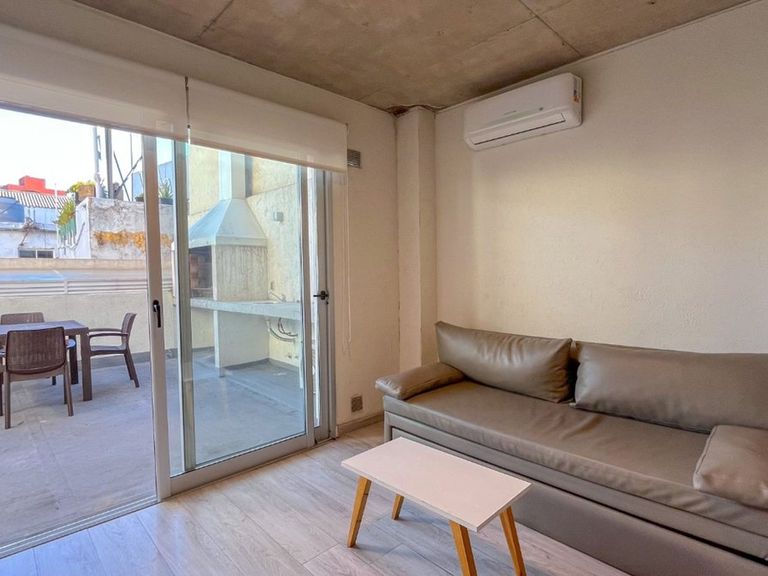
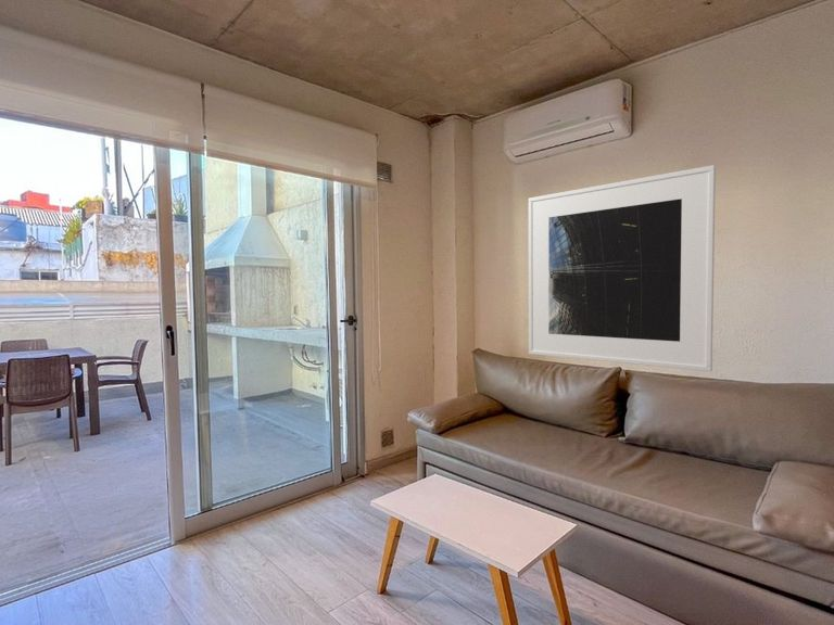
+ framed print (608, 273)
